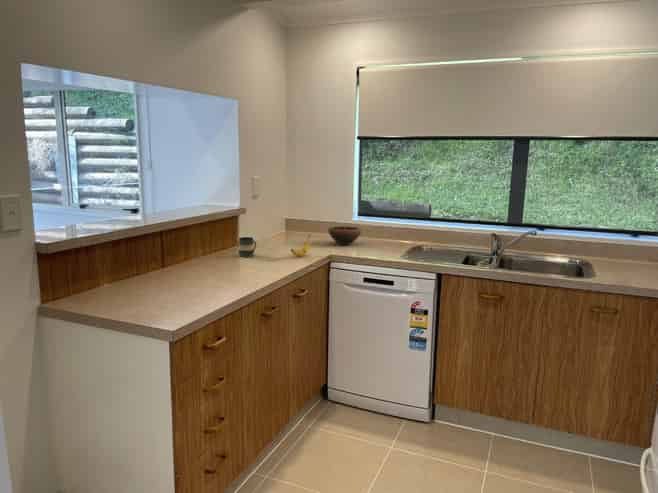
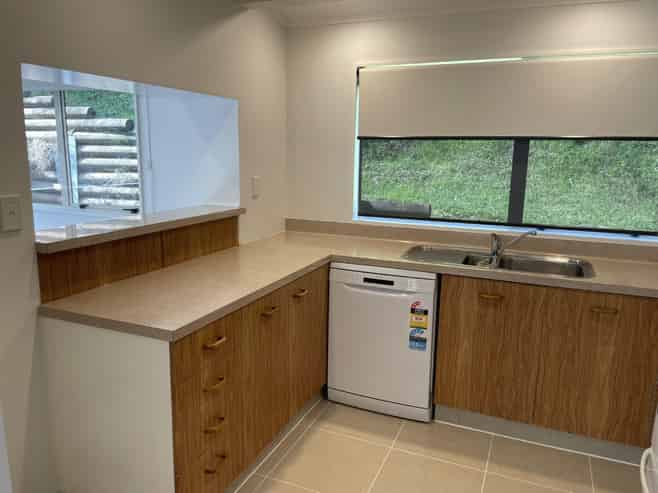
- banana (302, 248)
- mug (248, 247)
- bowl (344, 236)
